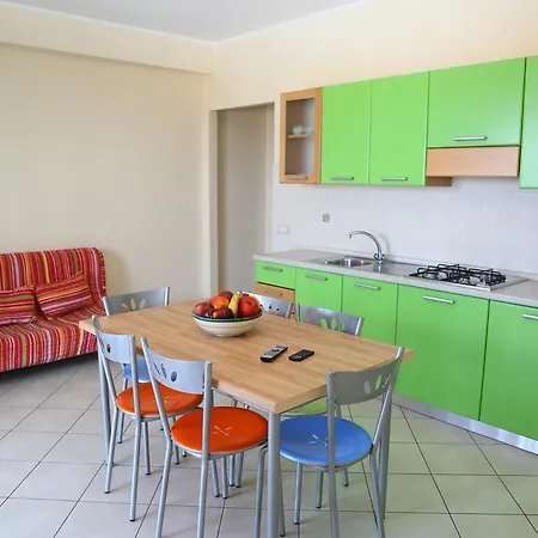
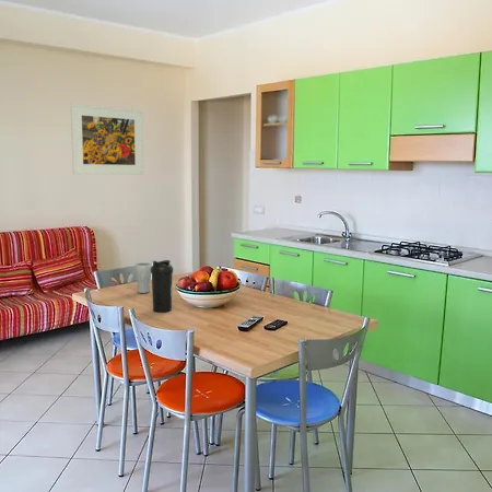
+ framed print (108, 141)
+ drinking glass (143, 278)
+ water bottle (162, 285)
